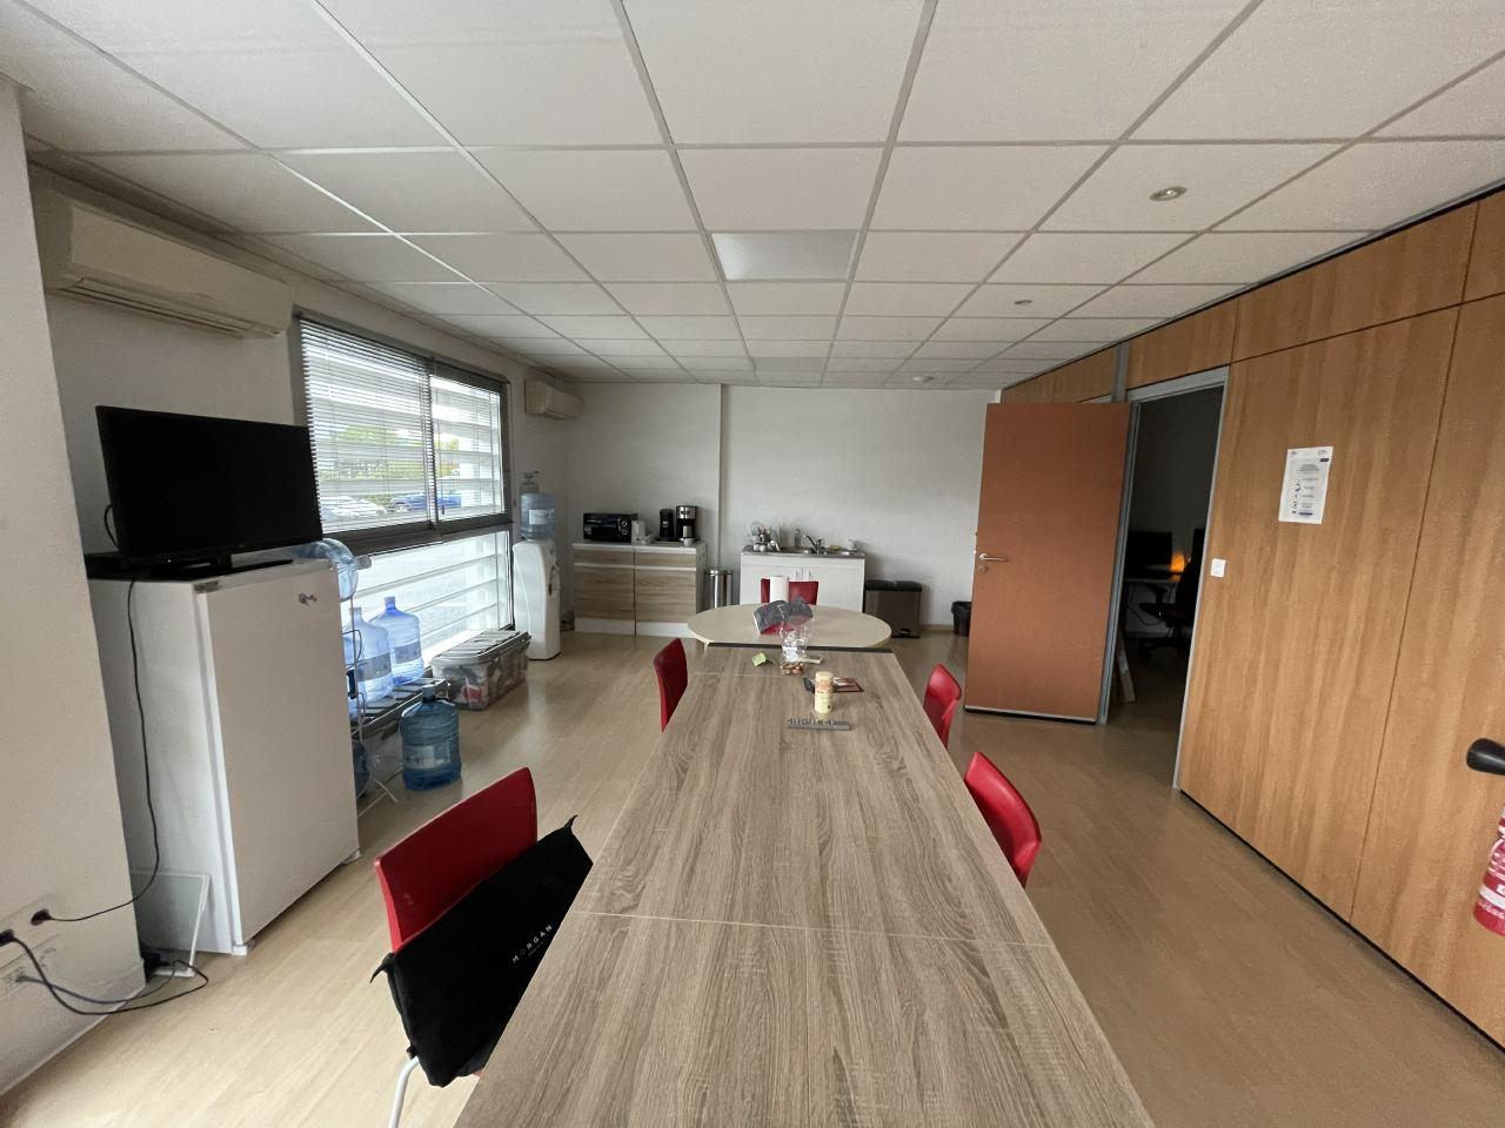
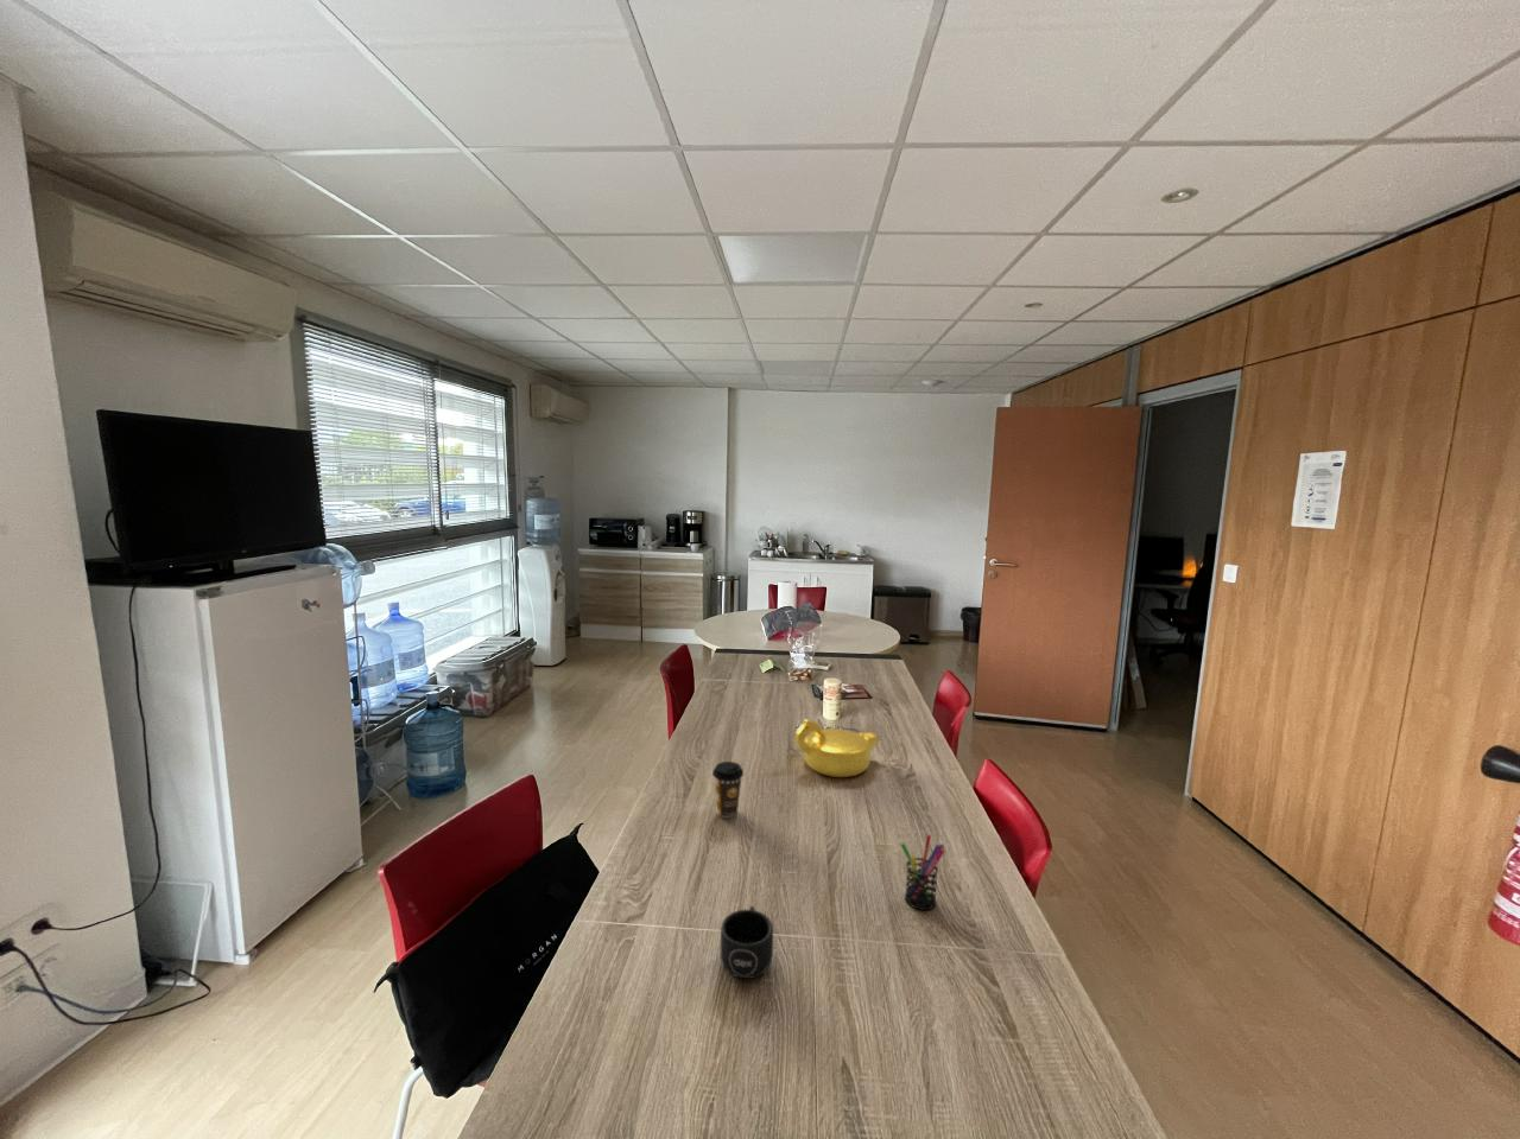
+ pen holder (919, 870)
+ mug (747, 938)
+ teapot (837, 739)
+ coffee cup (726, 788)
